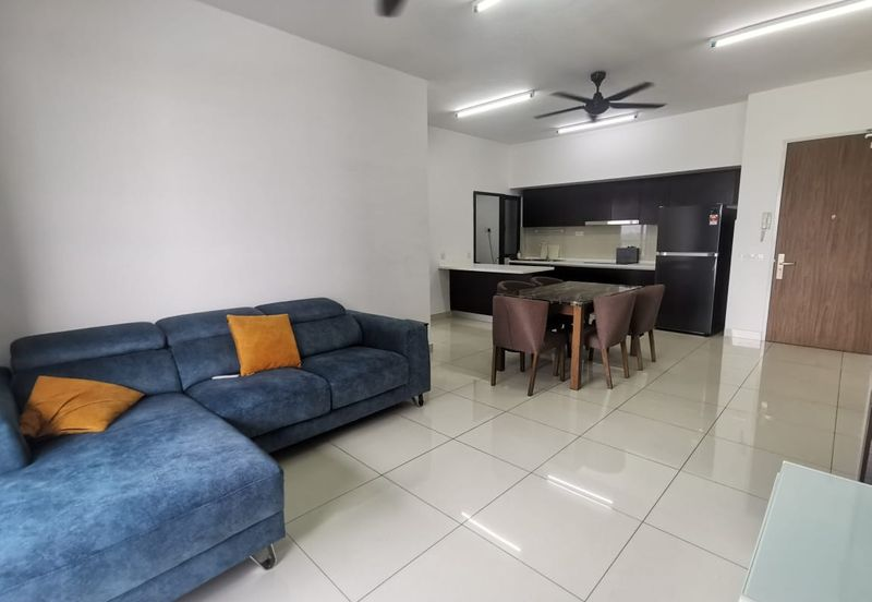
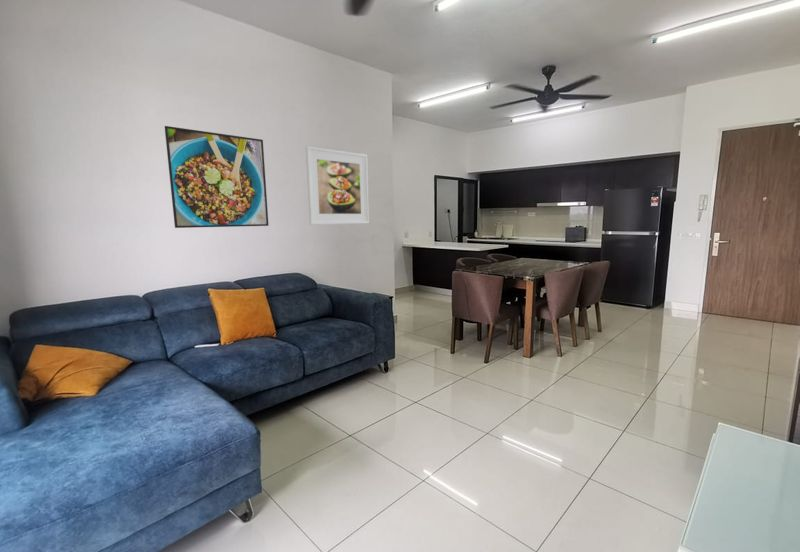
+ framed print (221, 180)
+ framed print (339, 187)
